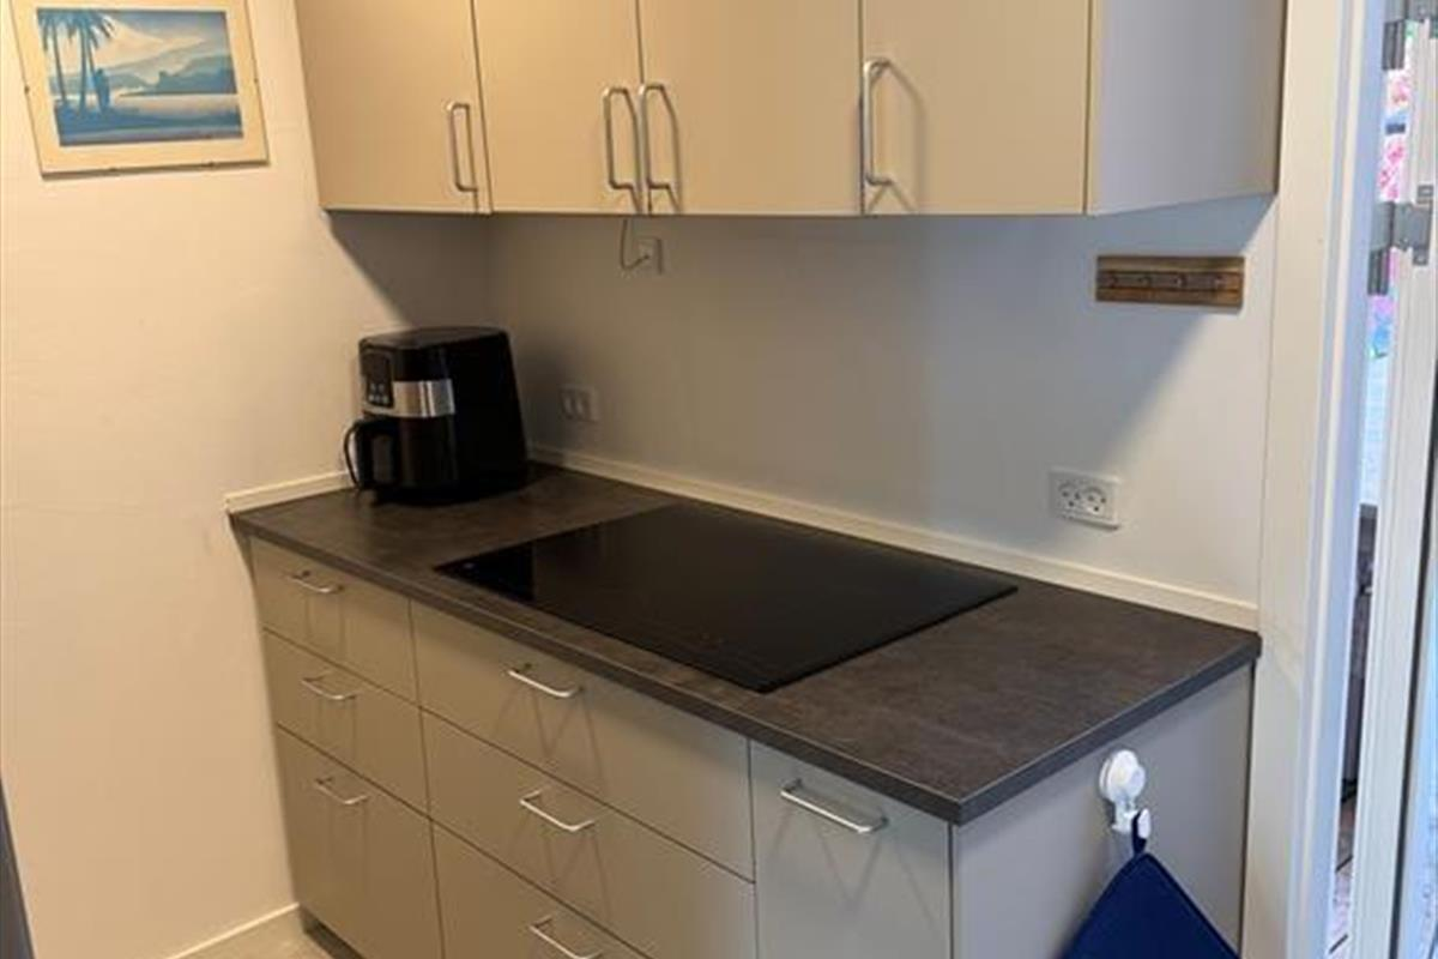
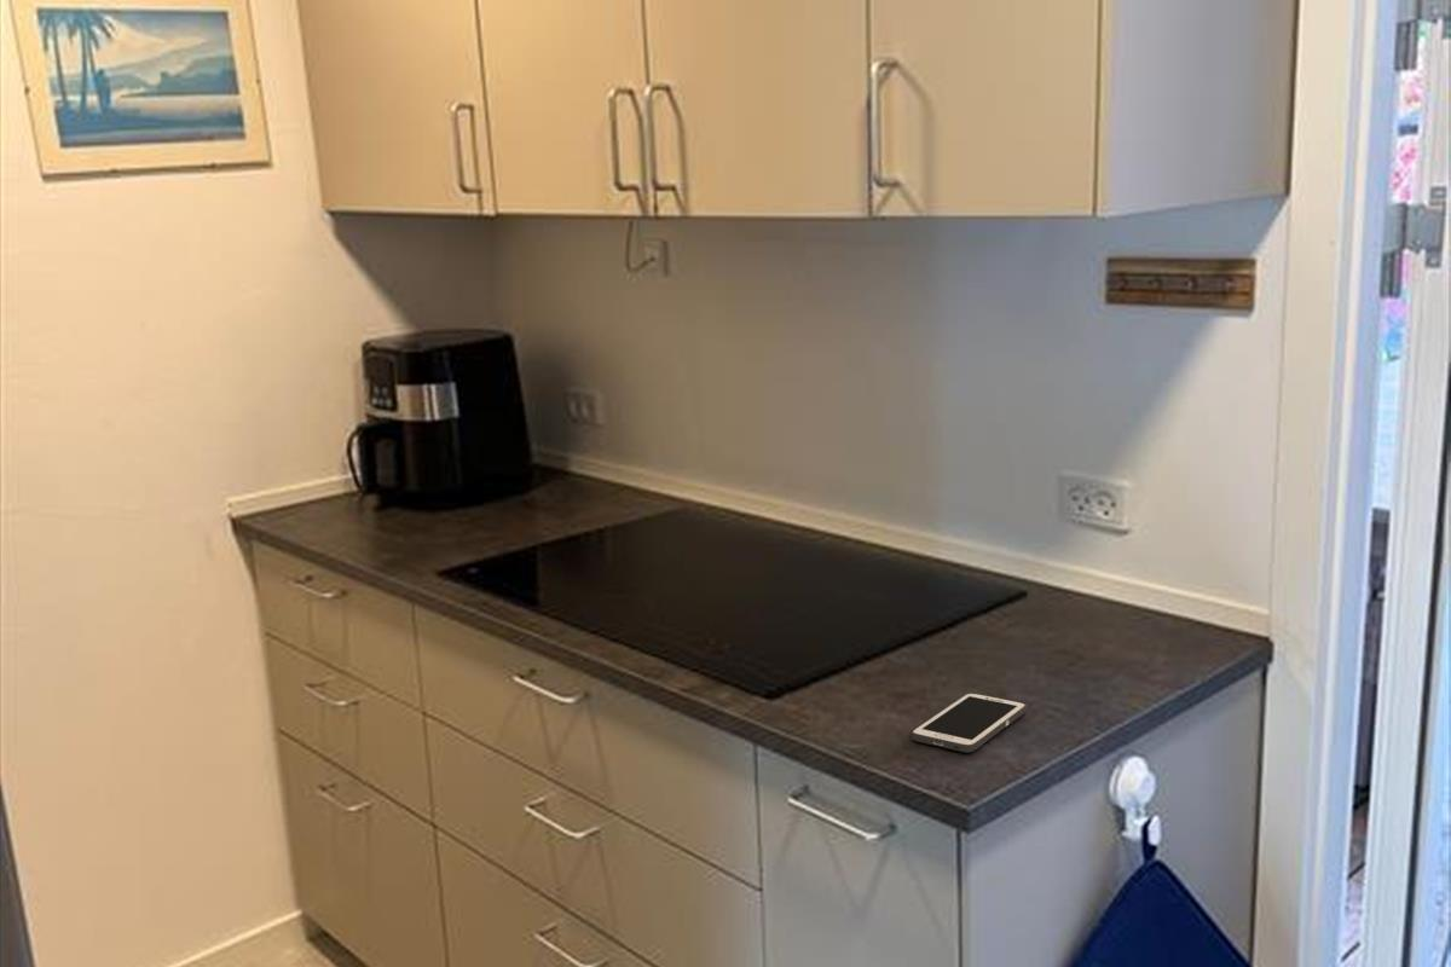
+ cell phone (970, 720)
